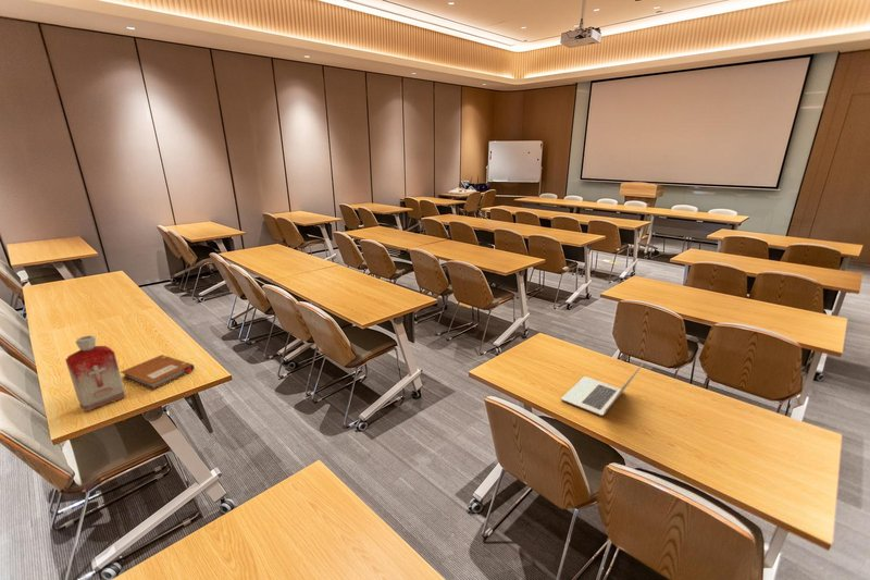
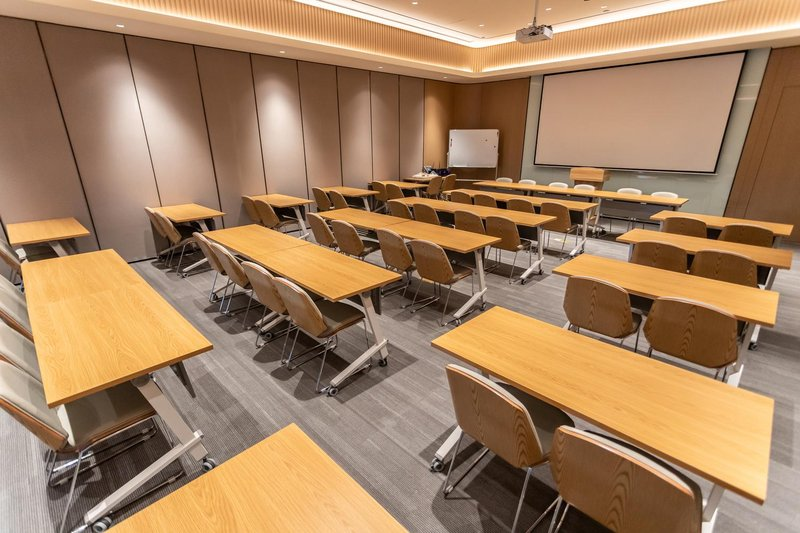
- bottle (95, 370)
- notebook (159, 370)
- laptop (601, 382)
